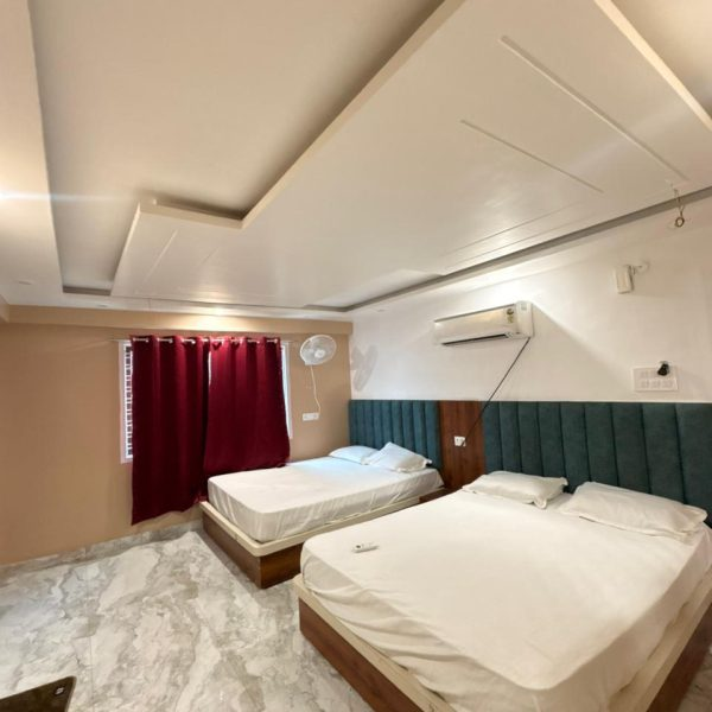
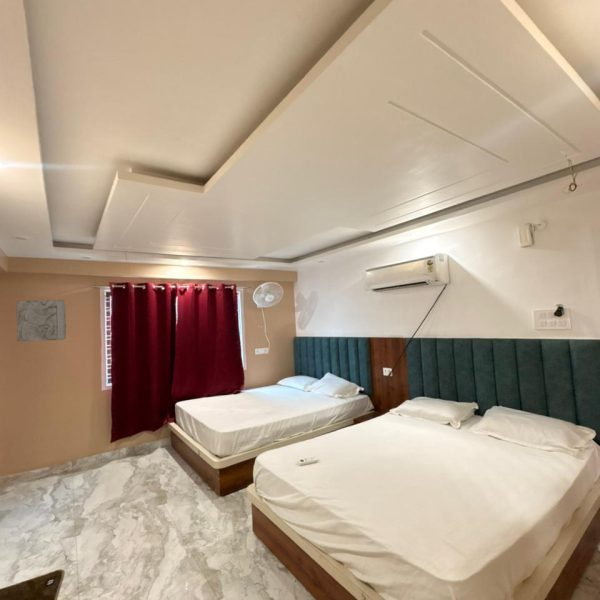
+ relief panel (42, 320)
